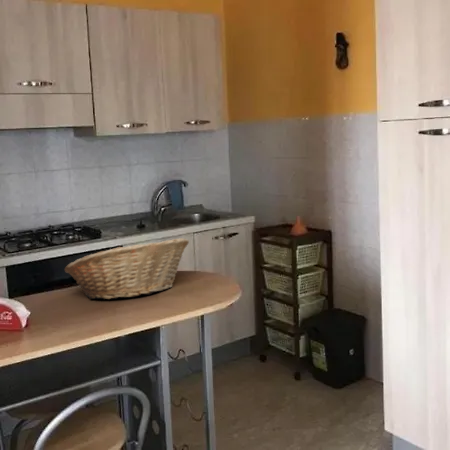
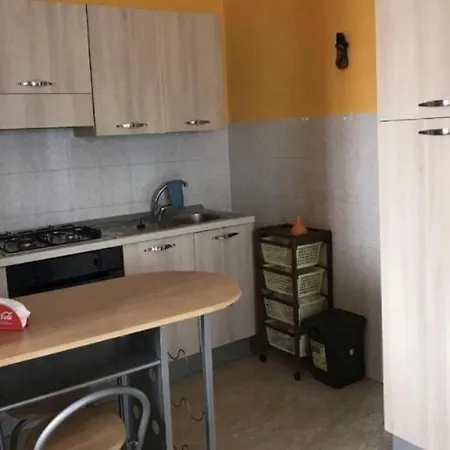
- fruit basket (129, 265)
